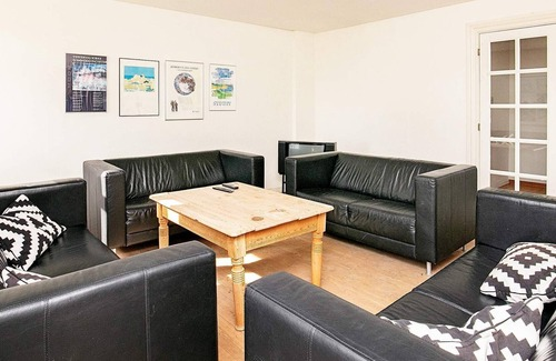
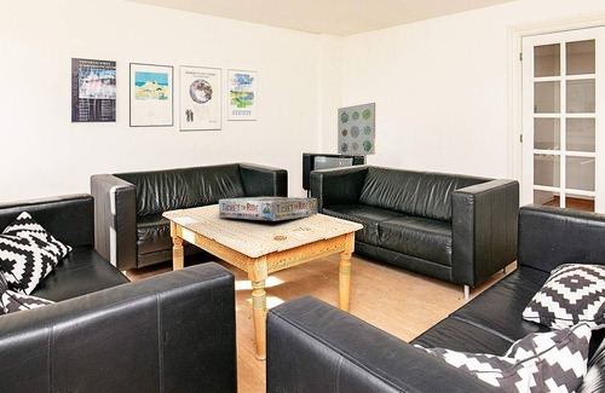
+ board game (269, 207)
+ wall art (356, 129)
